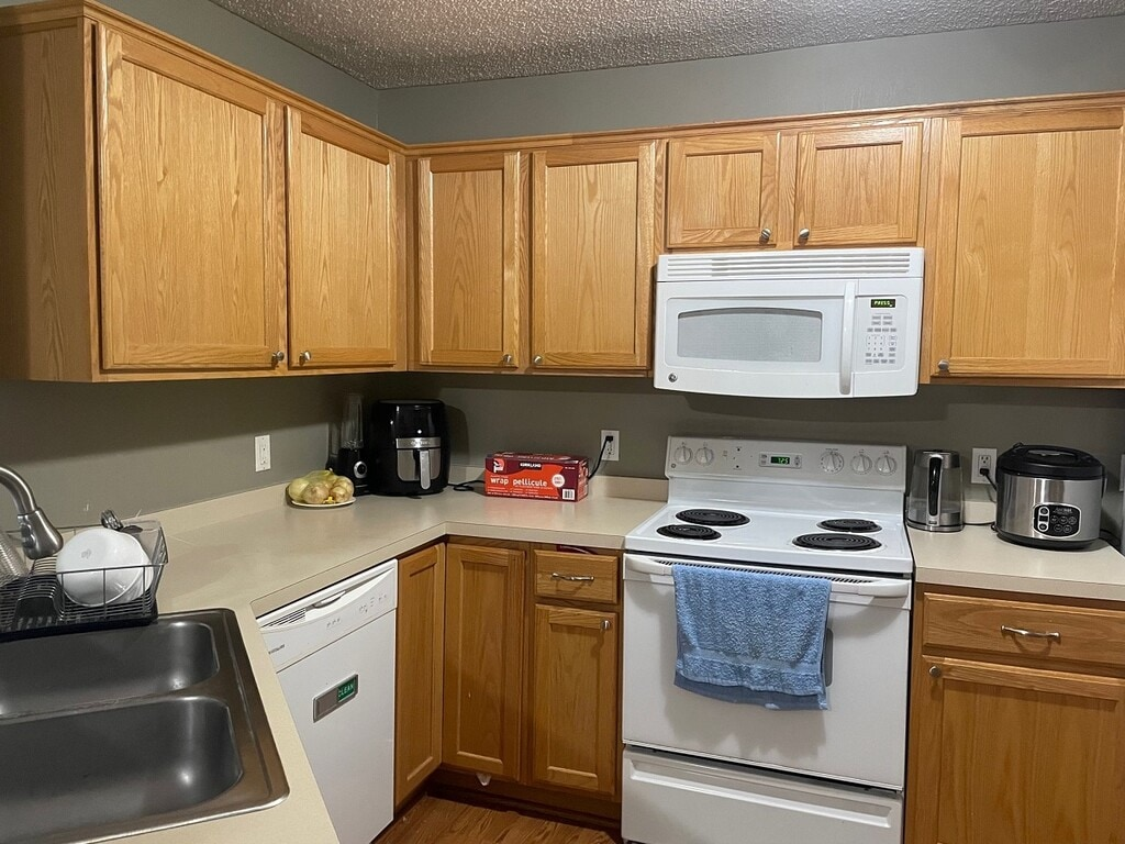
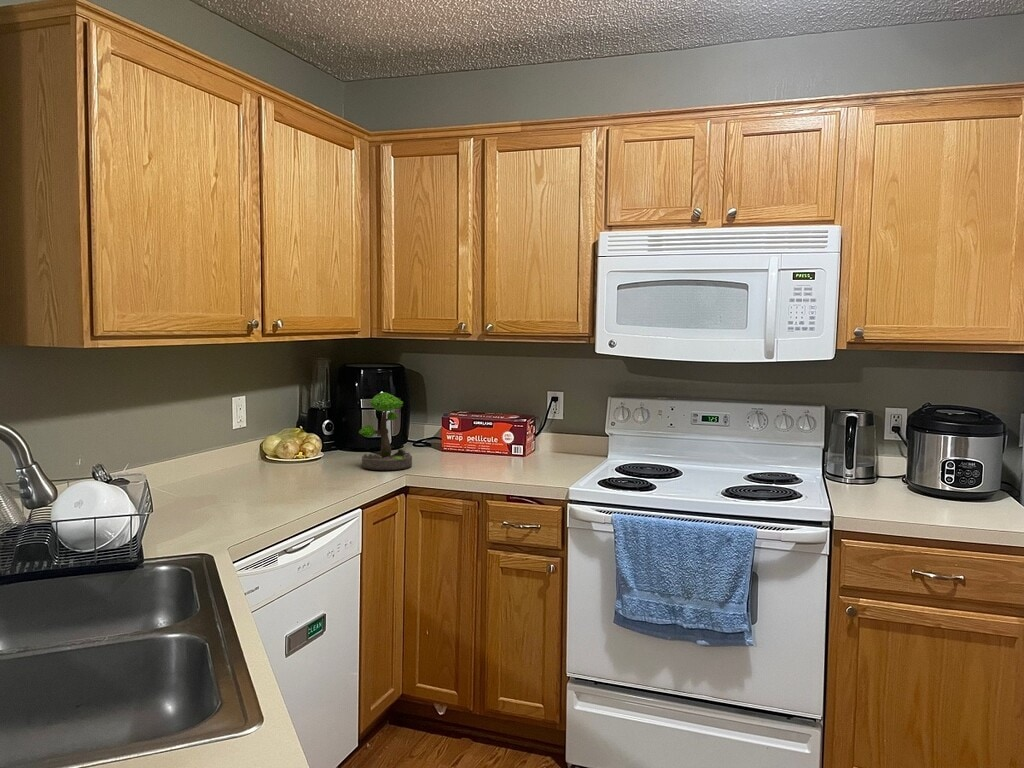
+ plant (385, 429)
